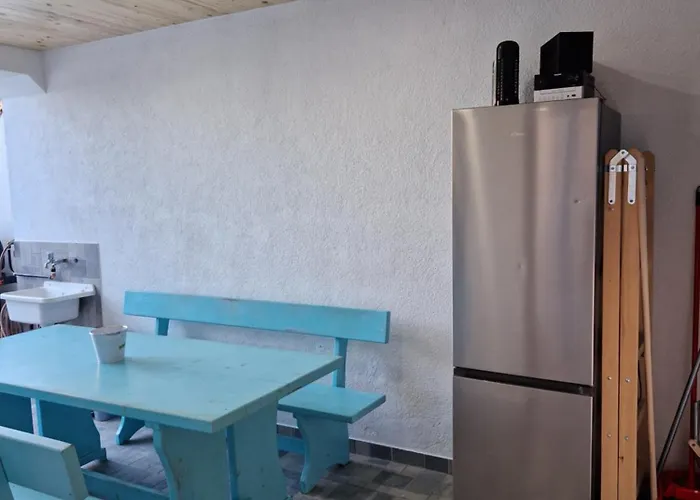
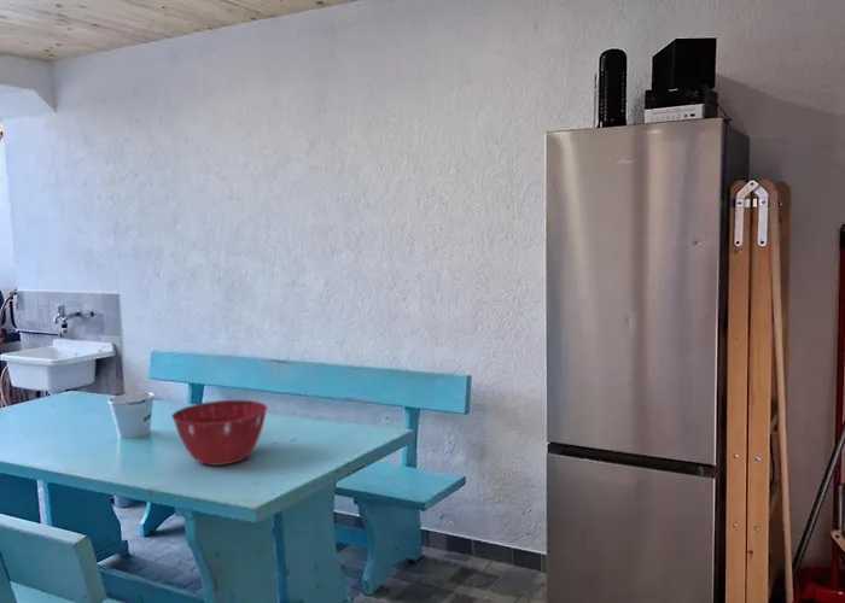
+ mixing bowl (221, 434)
